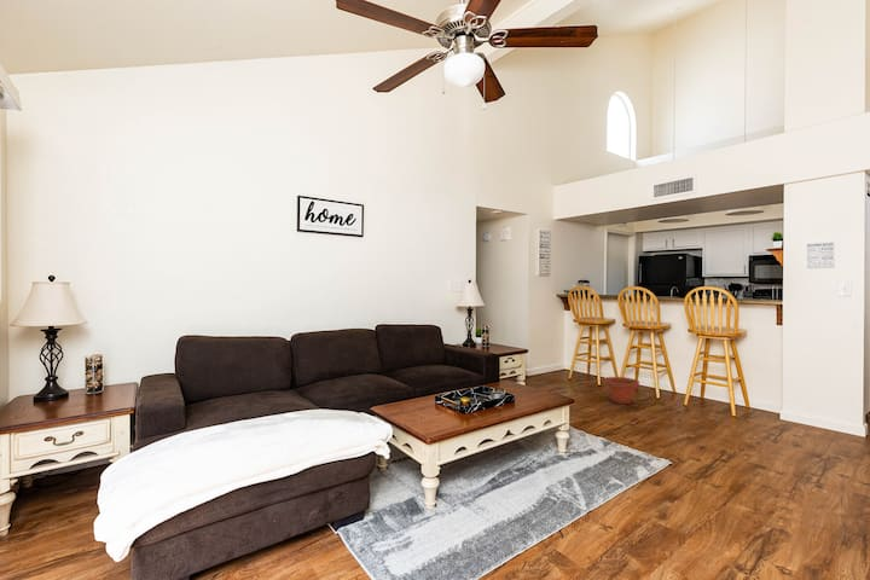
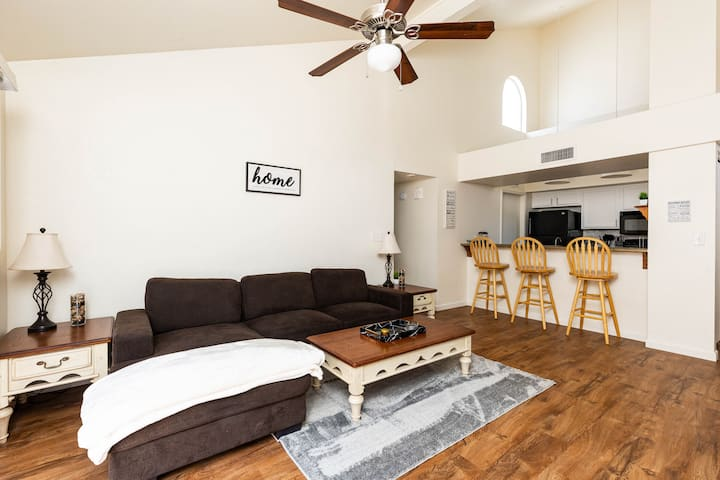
- plant pot (621, 390)
